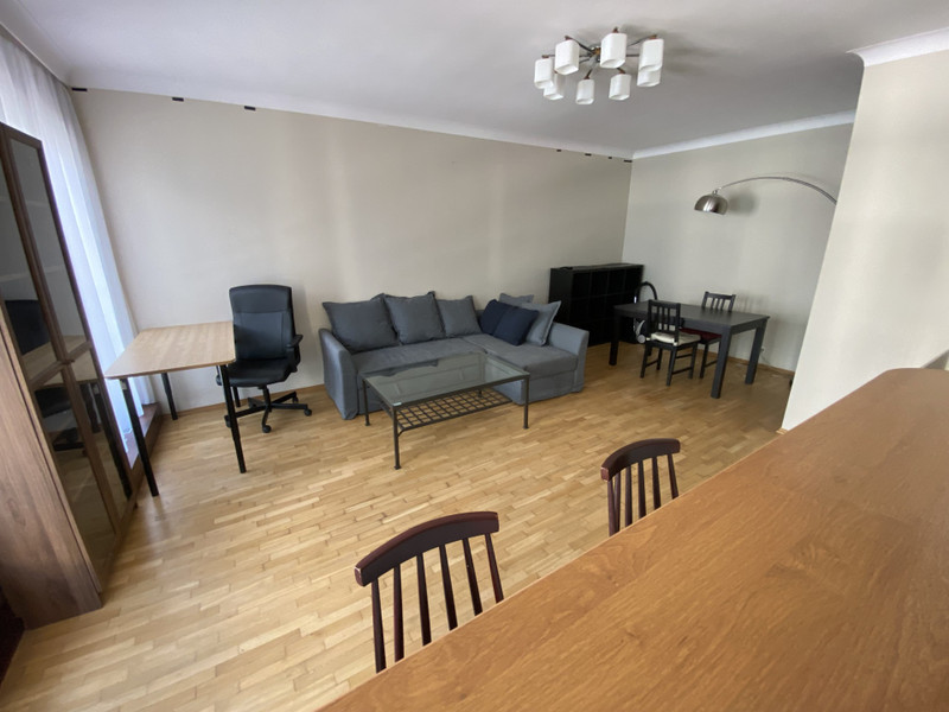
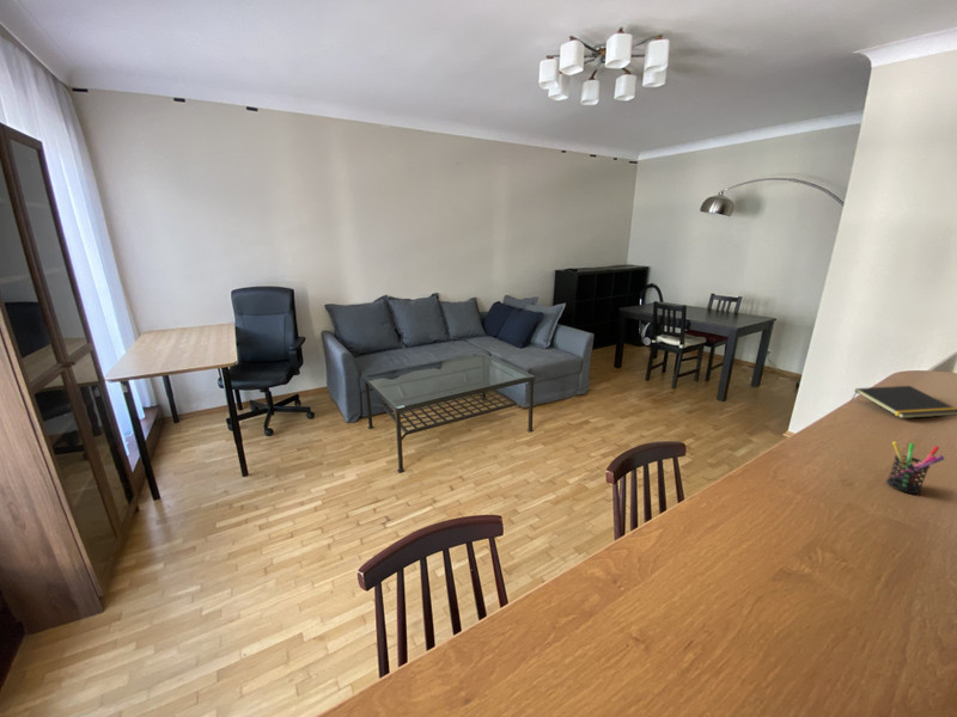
+ pen holder (912, 464)
+ notepad (906, 400)
